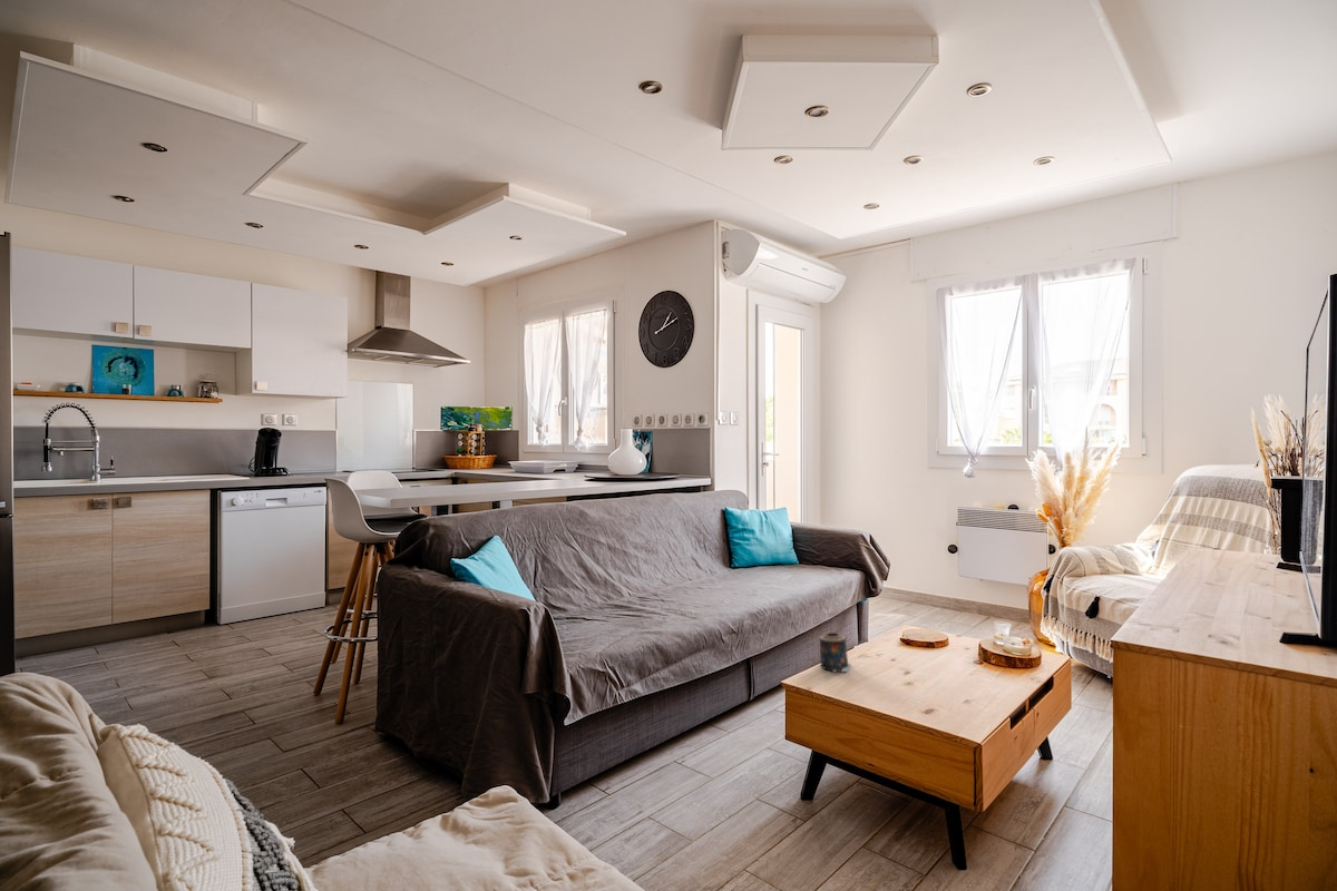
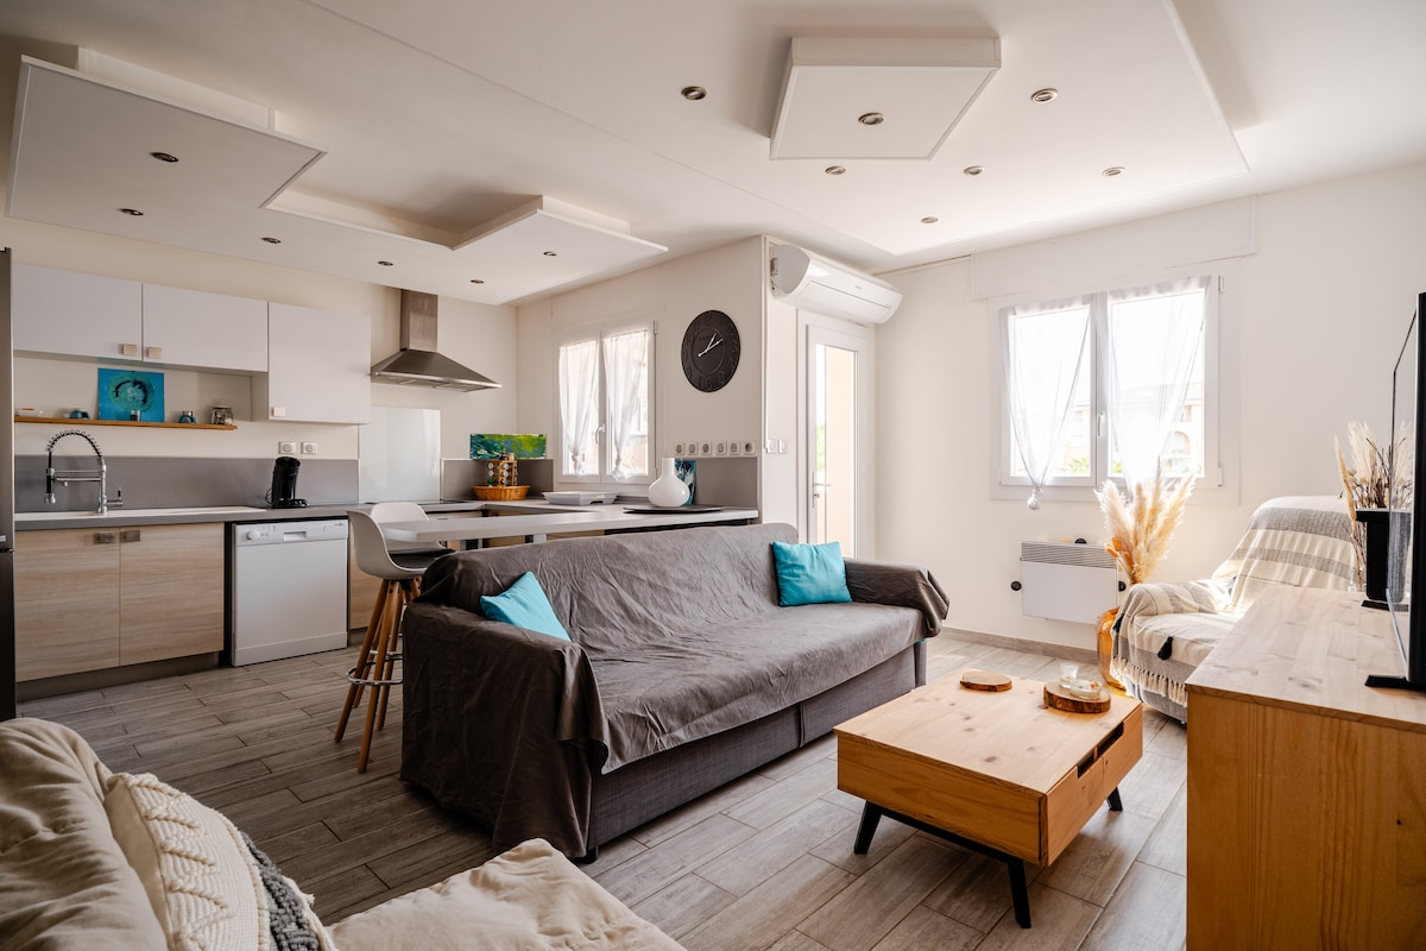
- candle (837, 649)
